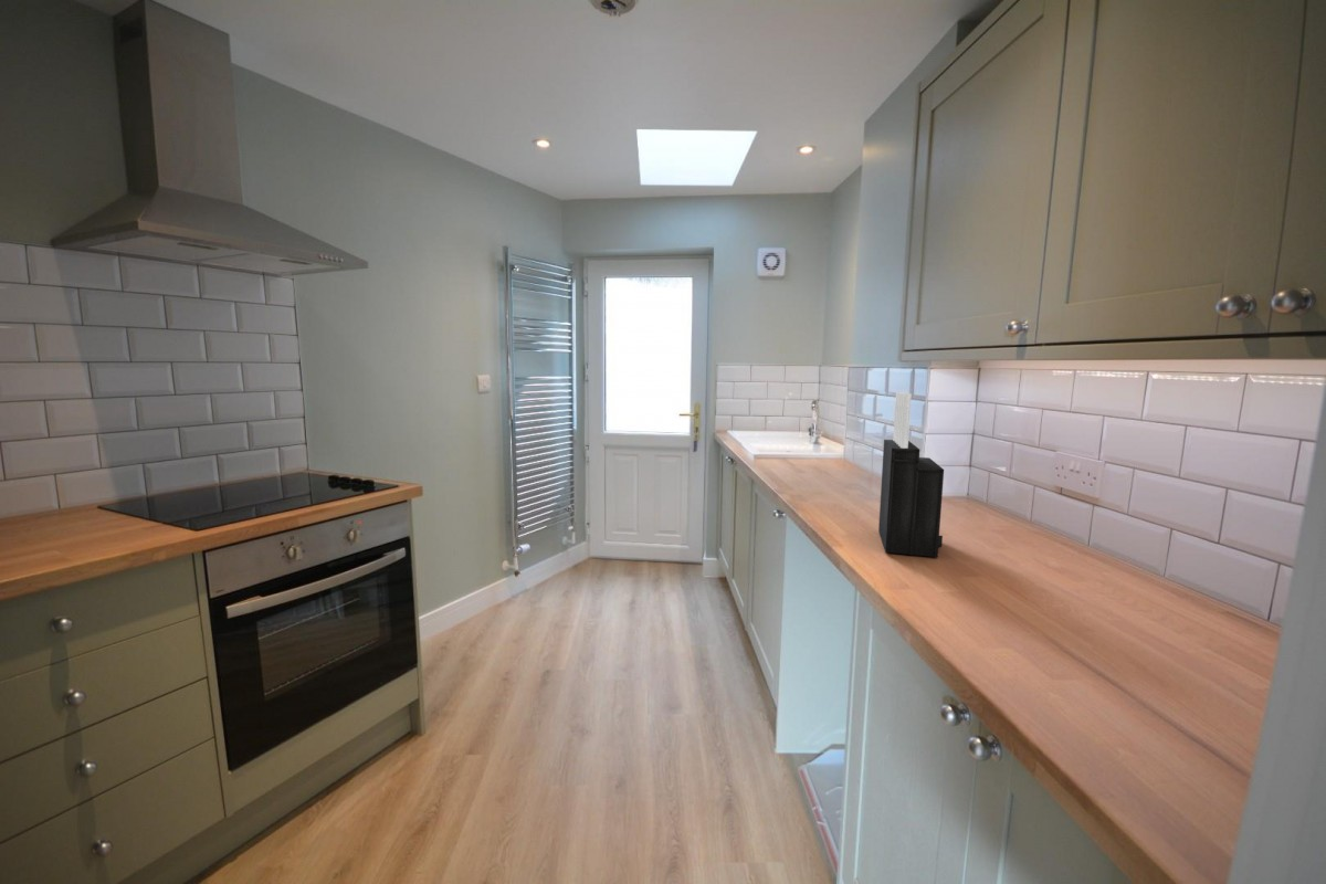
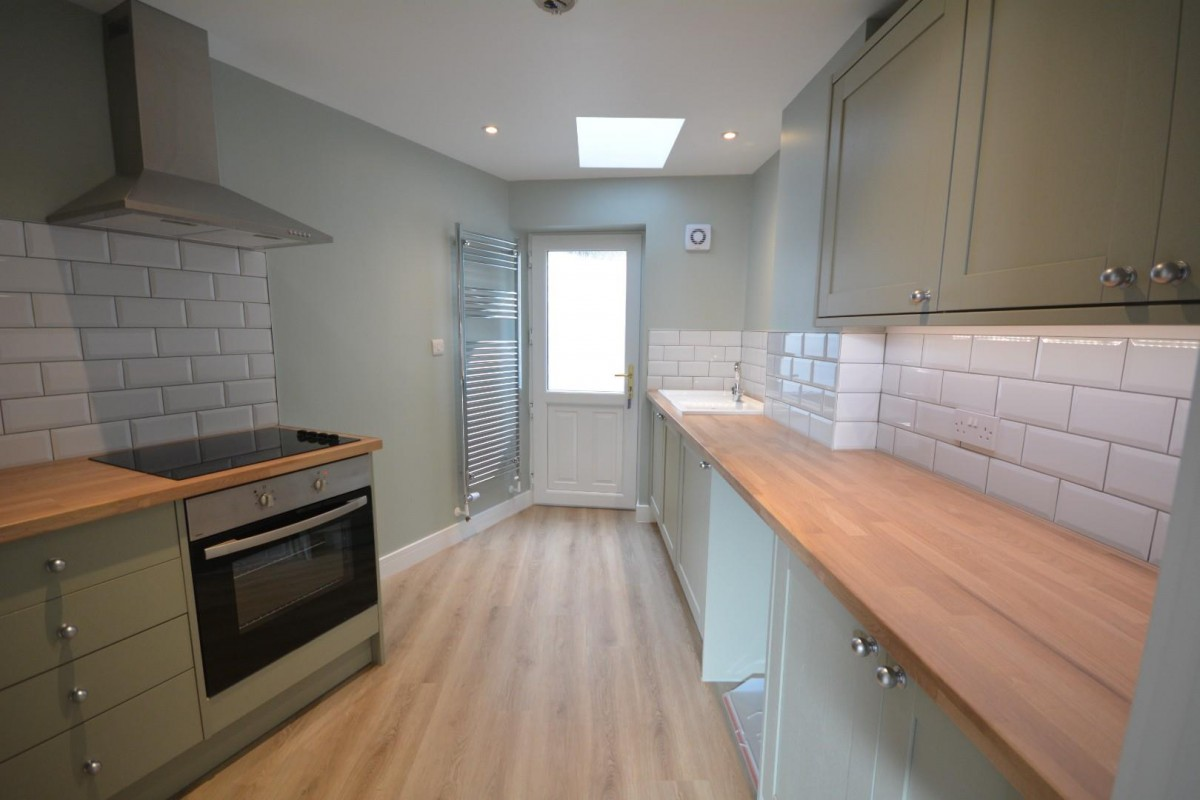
- knife block (916, 470)
